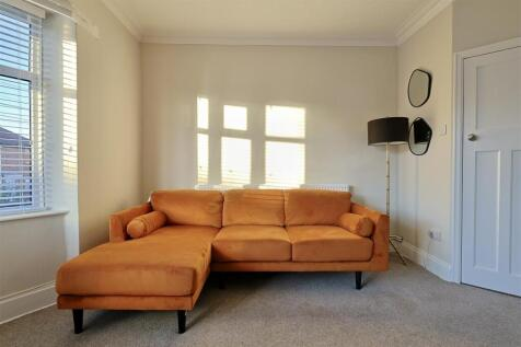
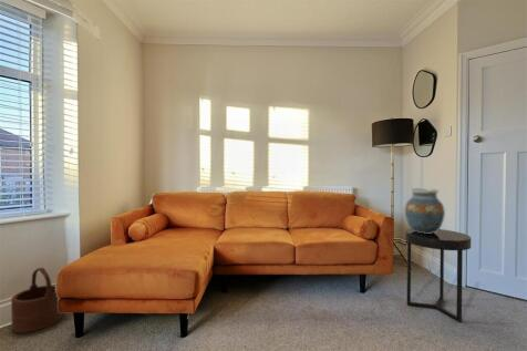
+ wooden bucket (38, 295)
+ side table (440, 273)
+ vase (424, 210)
